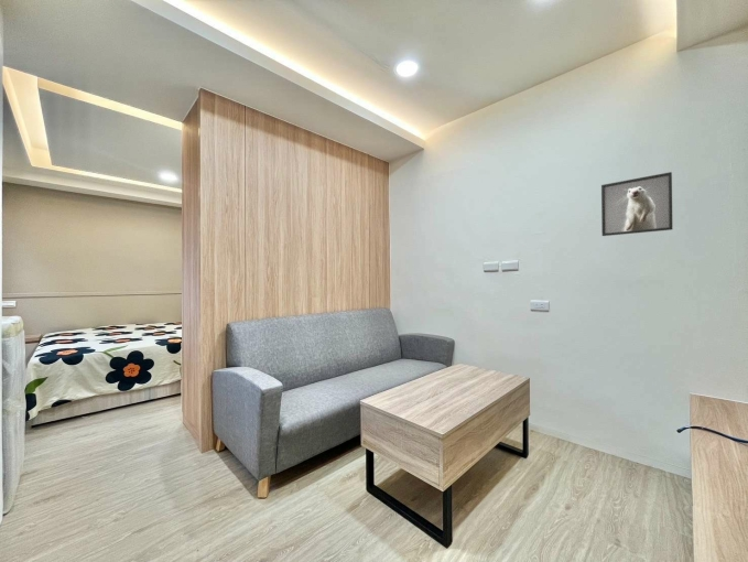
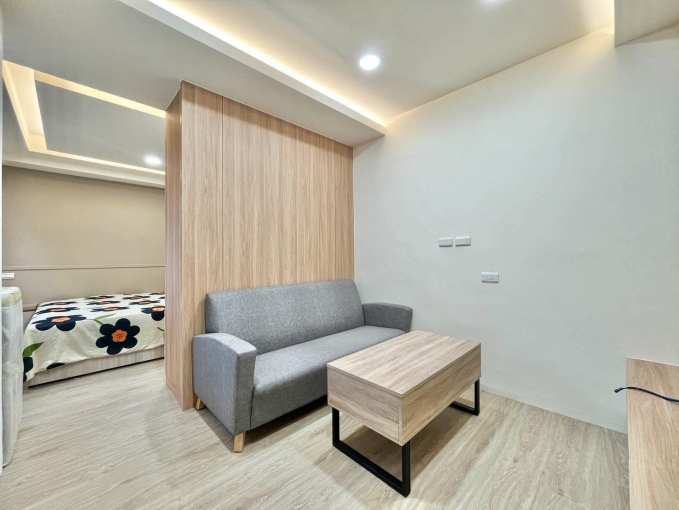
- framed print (635, 205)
